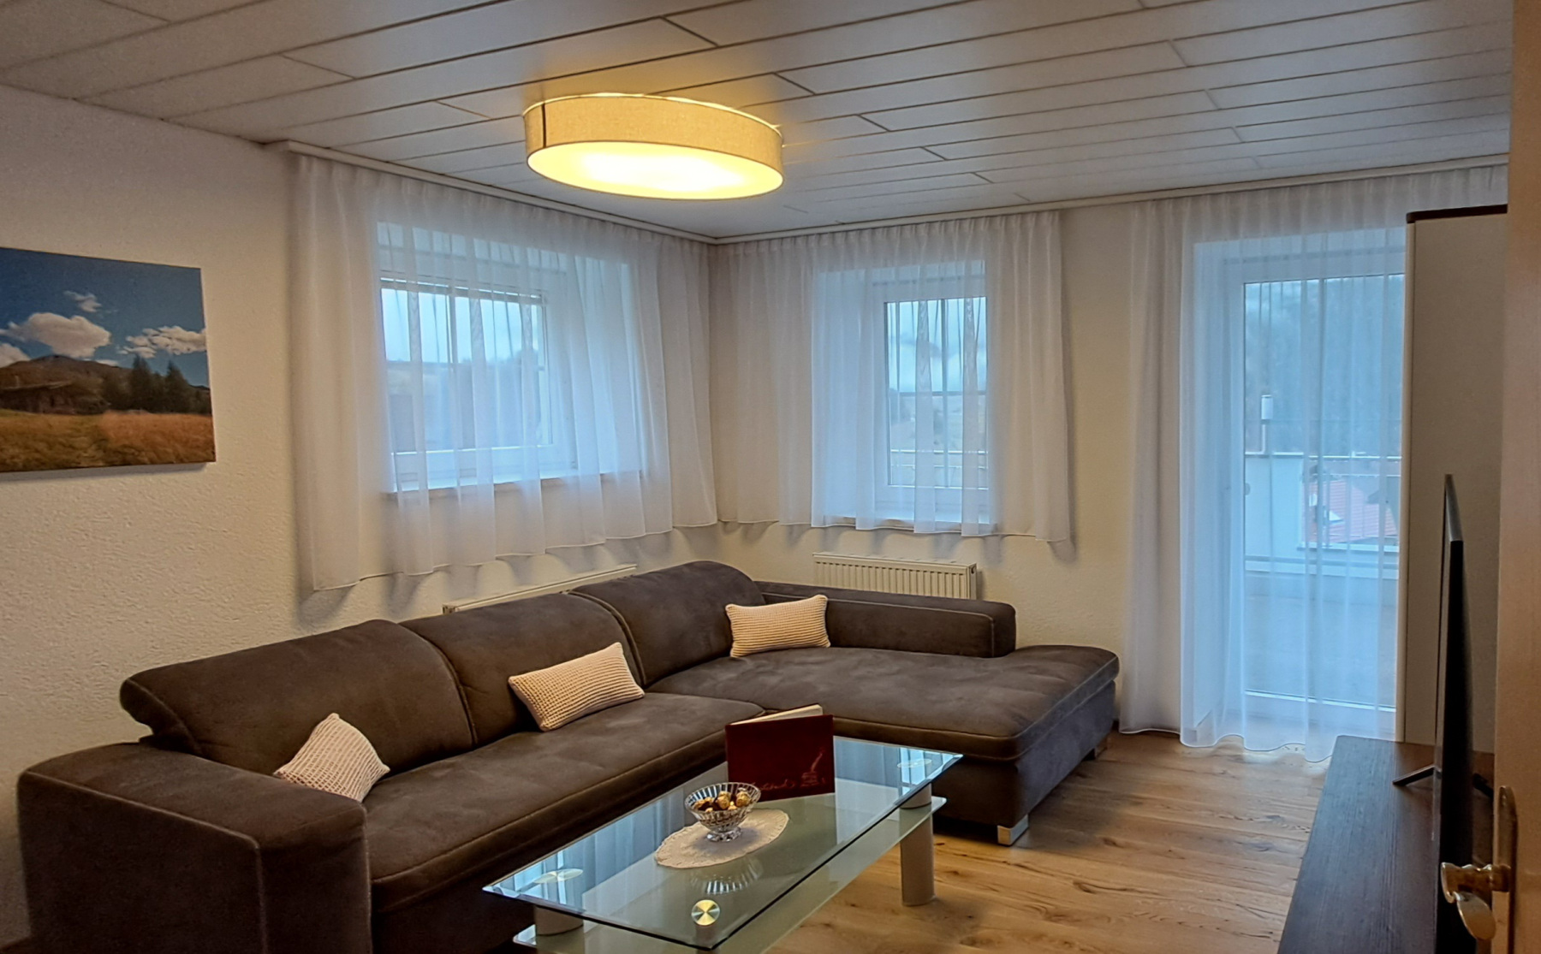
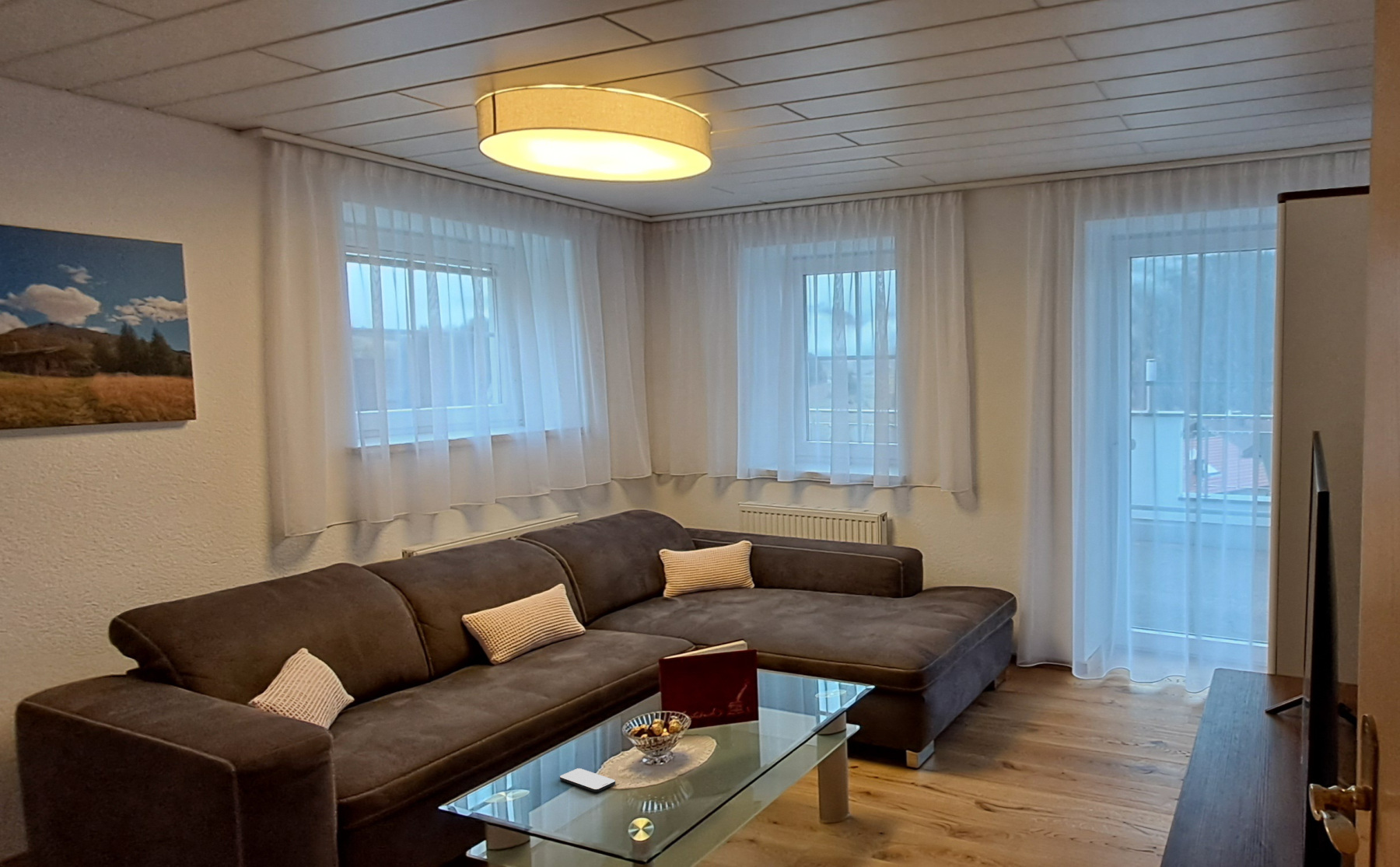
+ smartphone (587, 779)
